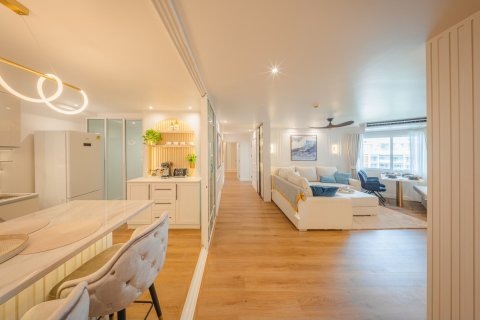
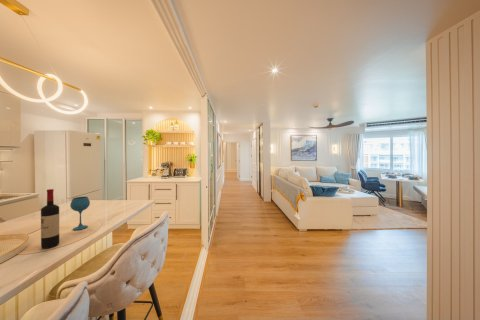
+ wine bottle (50, 217)
+ wineglass (80, 212)
